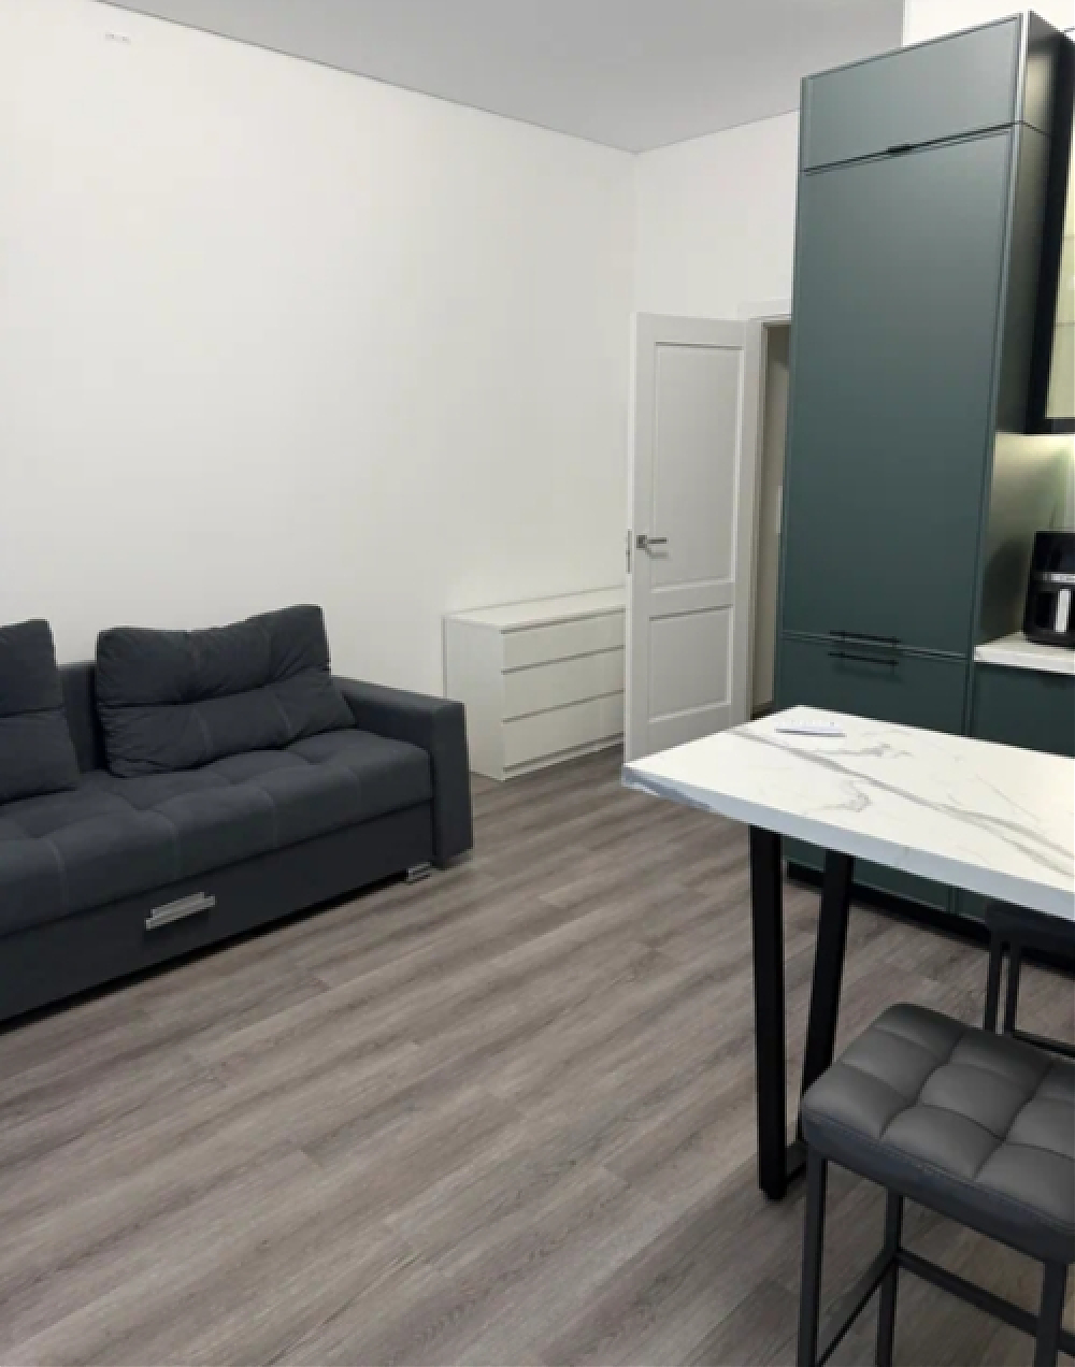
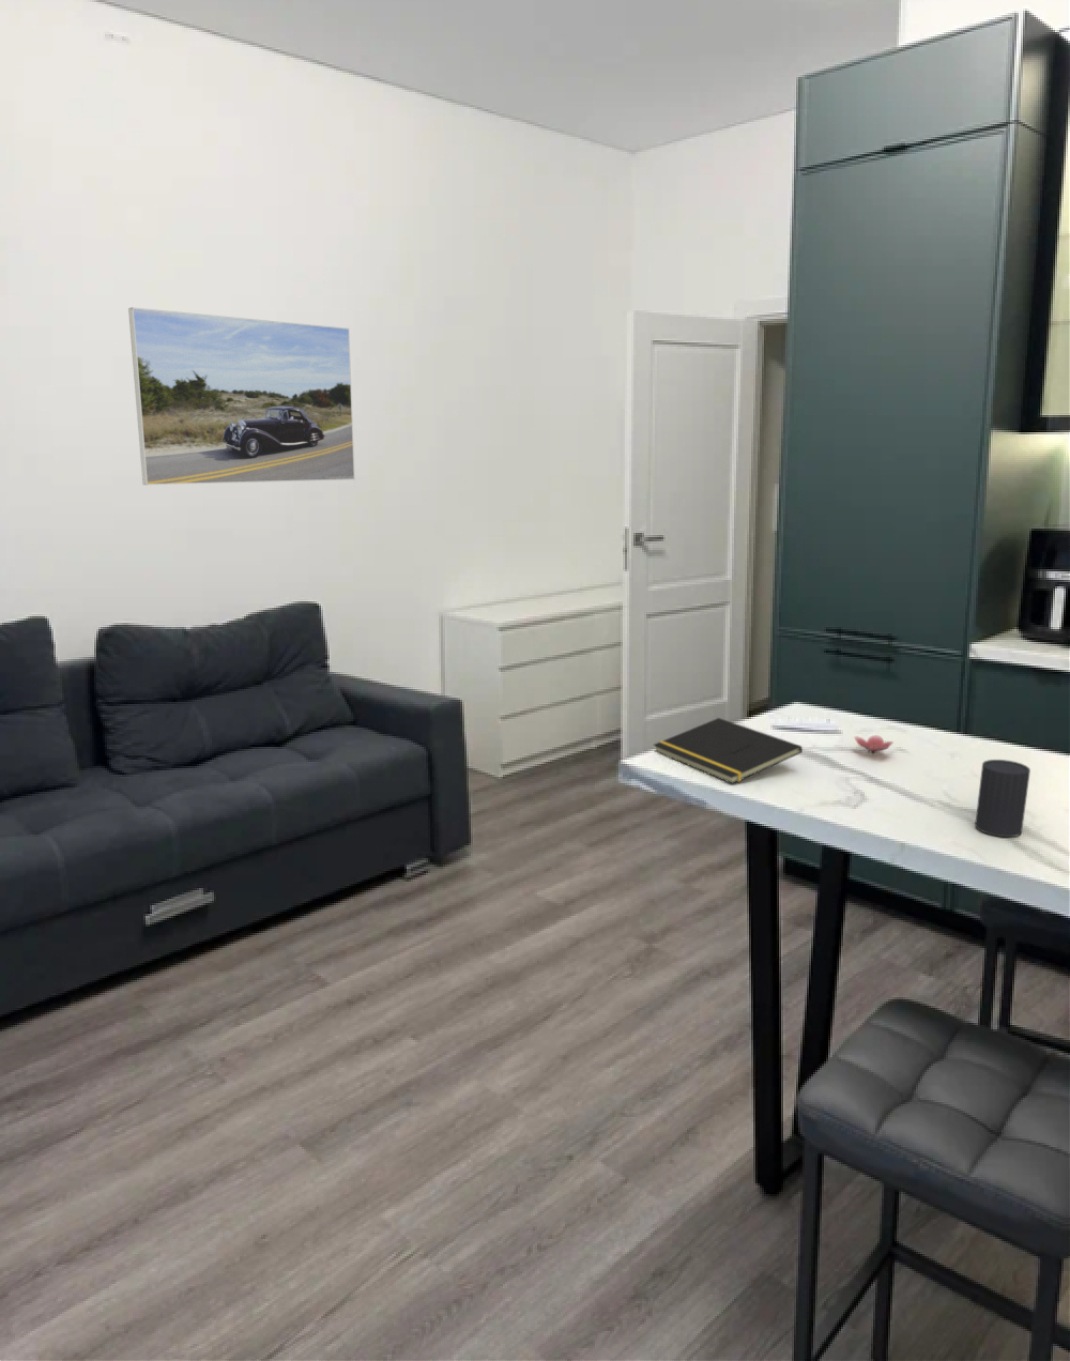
+ cup (1002, 798)
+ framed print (252, 401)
+ flower (875, 748)
+ notepad (724, 748)
